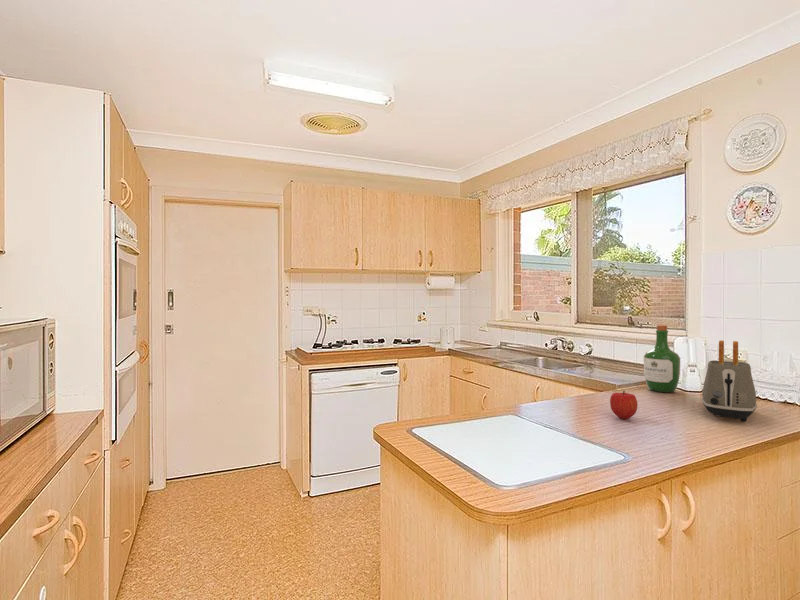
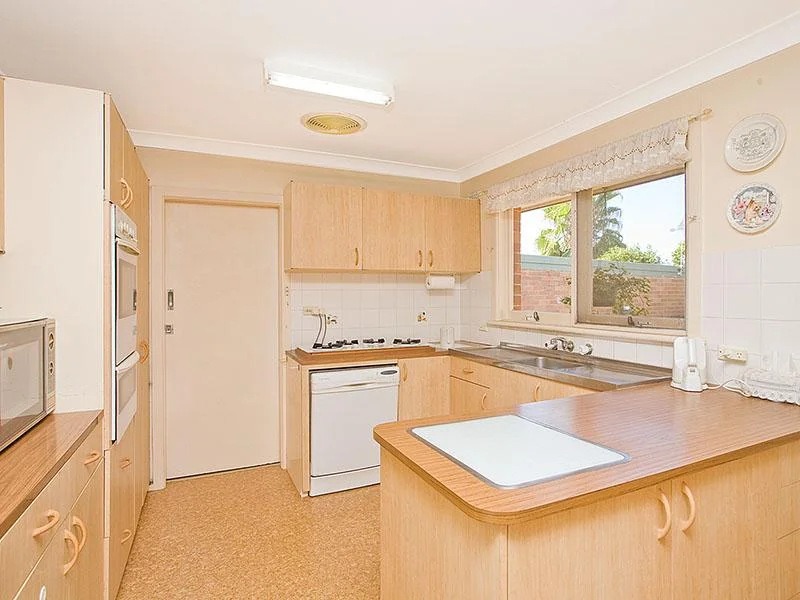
- wine bottle (661, 357)
- toaster (728, 377)
- fruit (623, 404)
